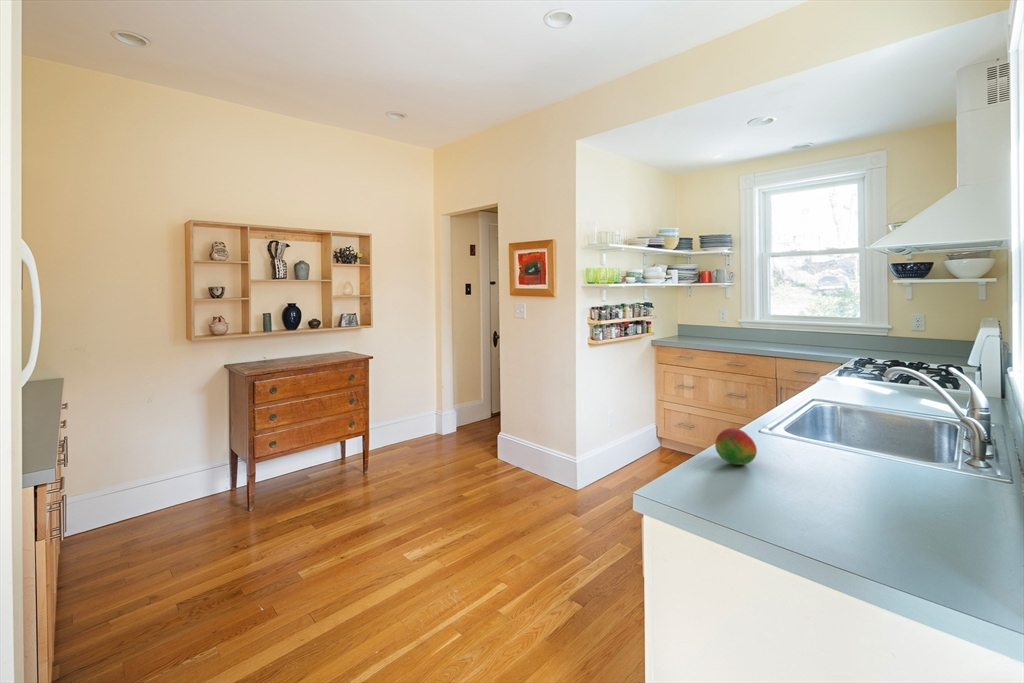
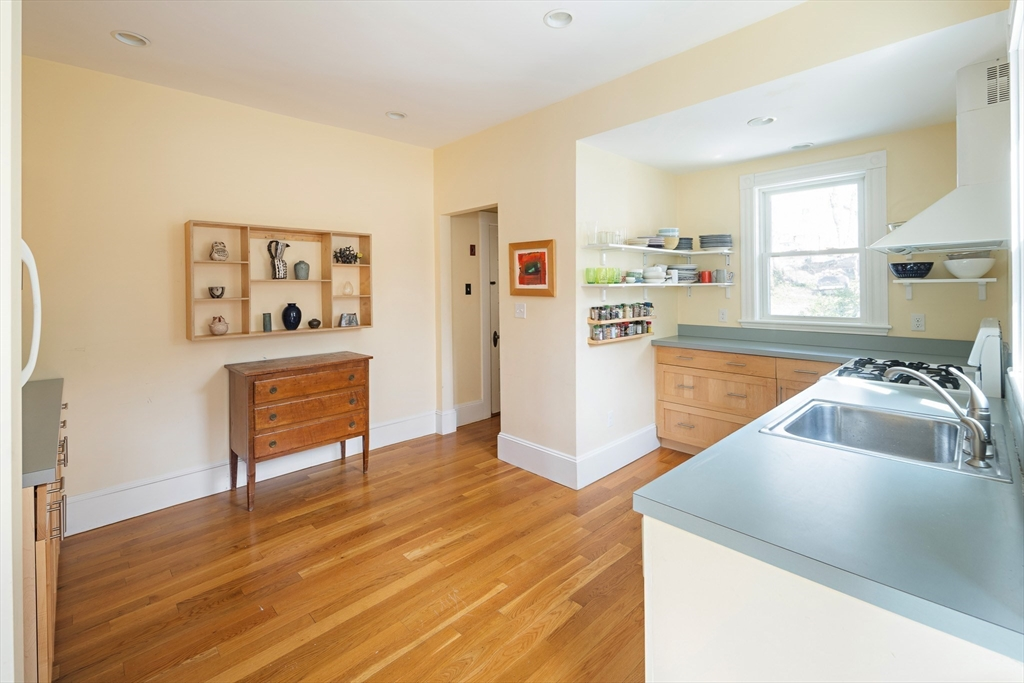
- fruit (735, 446)
